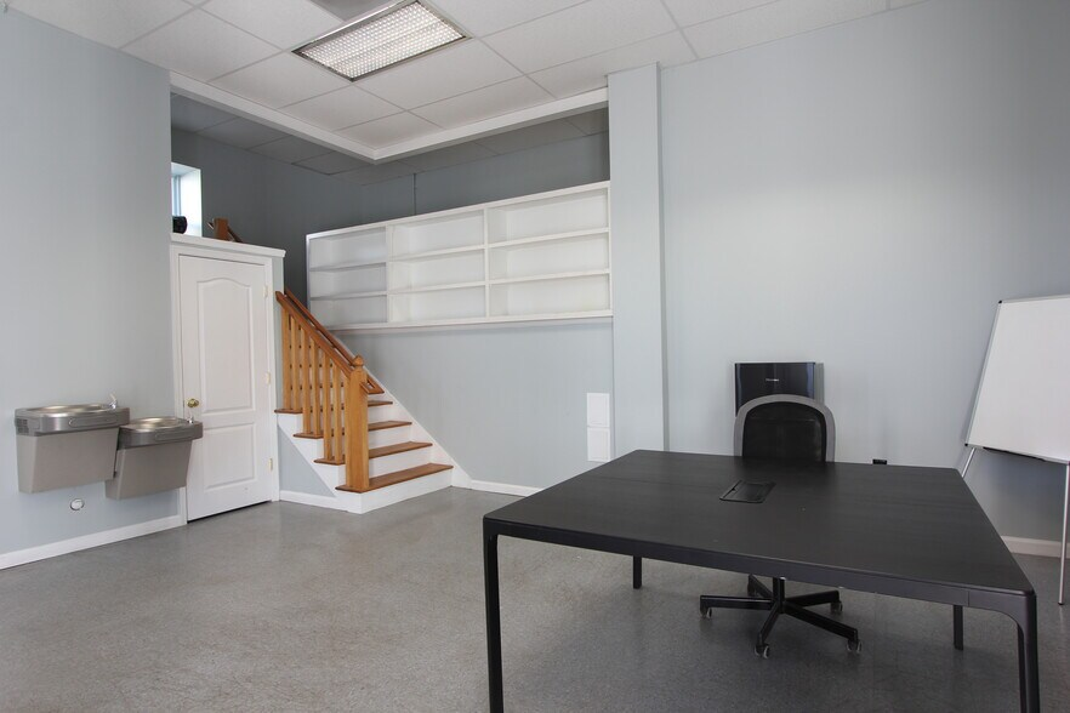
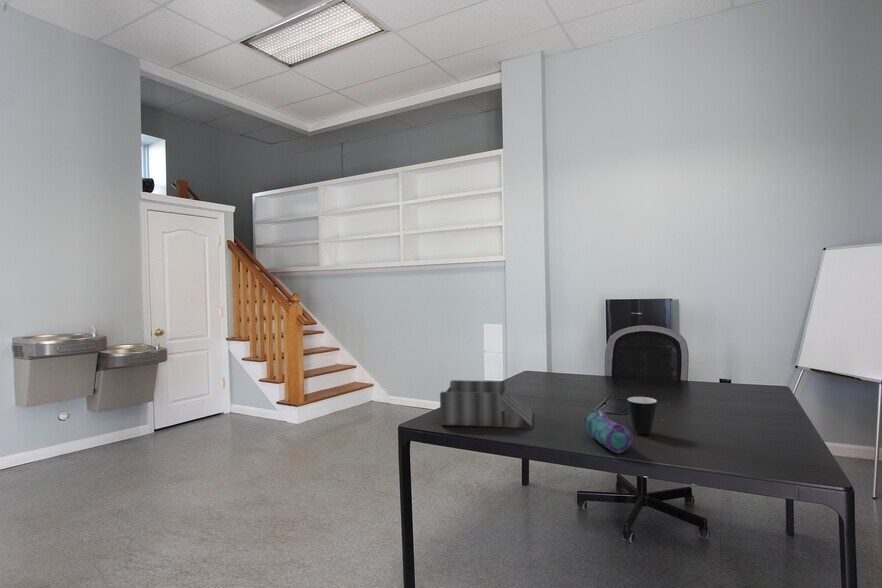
+ mug (641, 415)
+ pencil case (607, 430)
+ desk organizer (488, 402)
